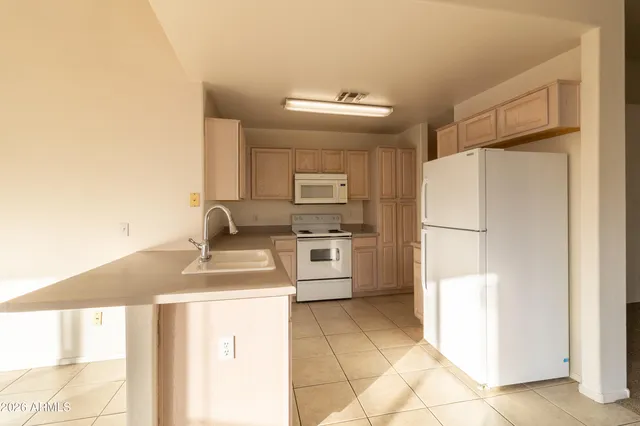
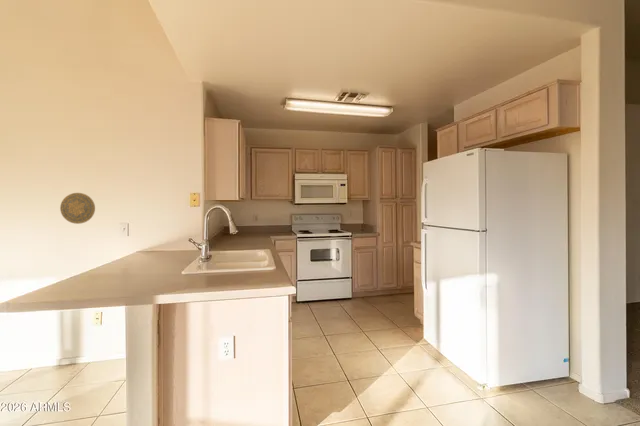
+ decorative plate (77, 208)
